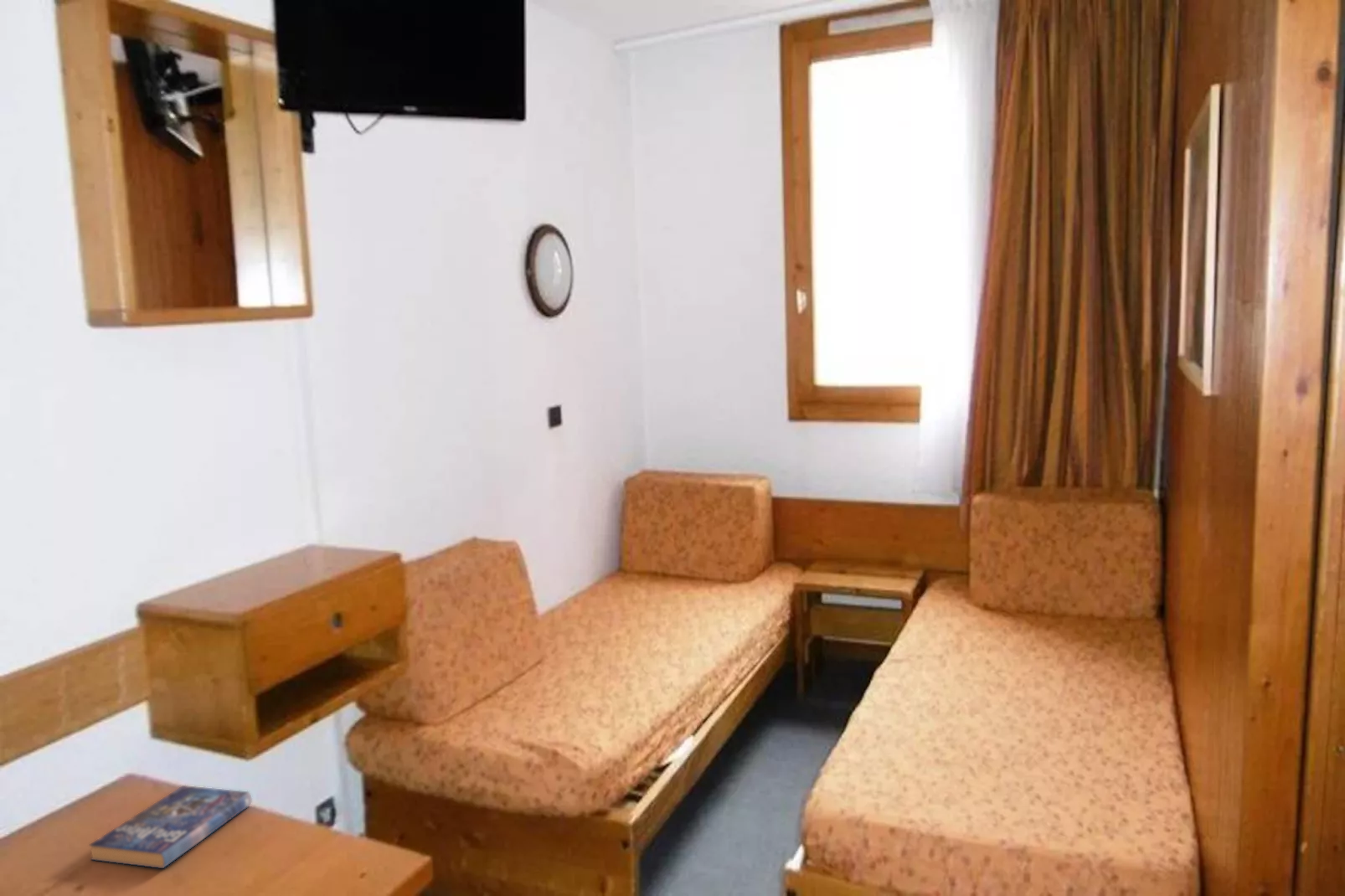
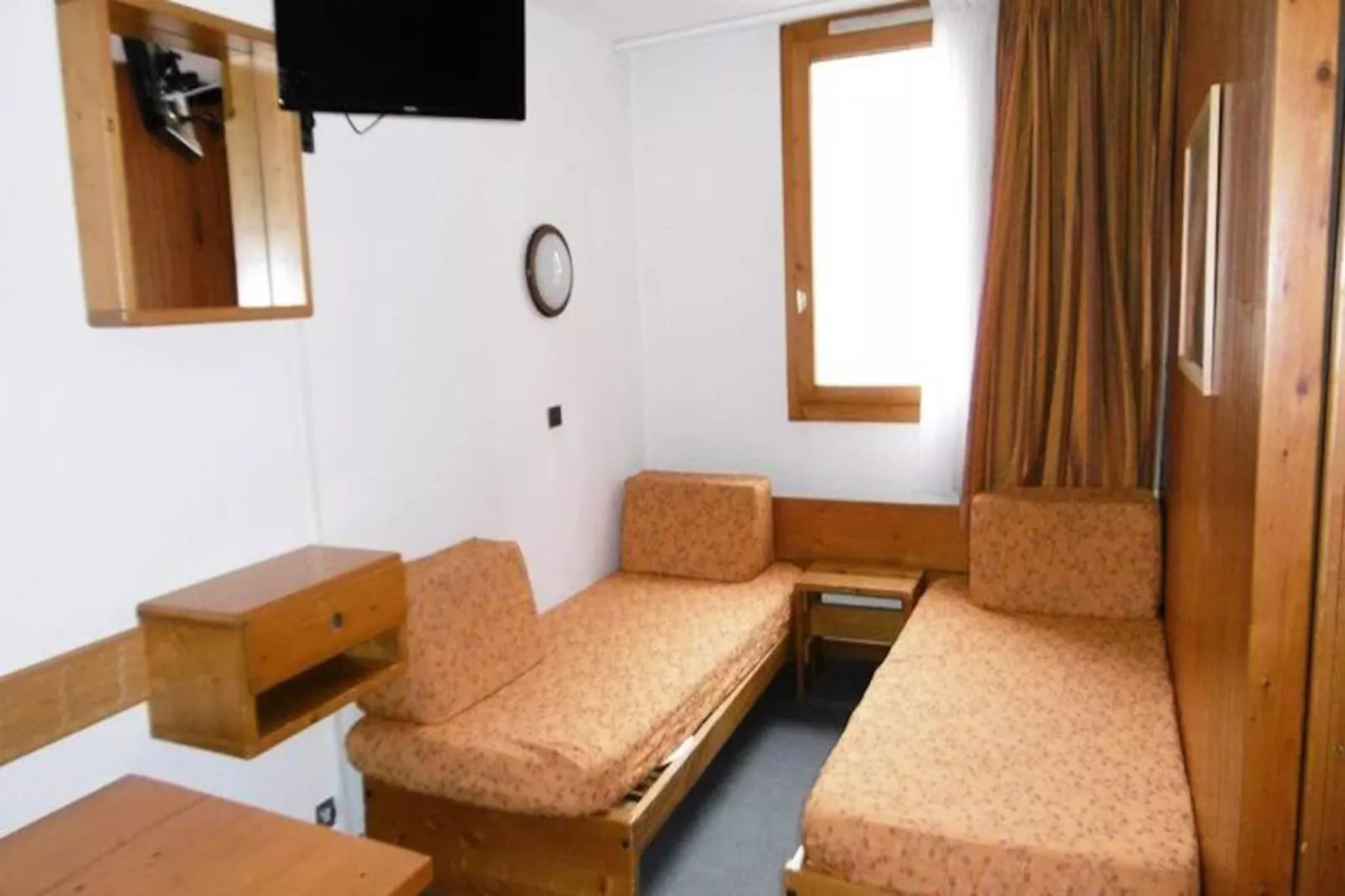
- book (174, 824)
